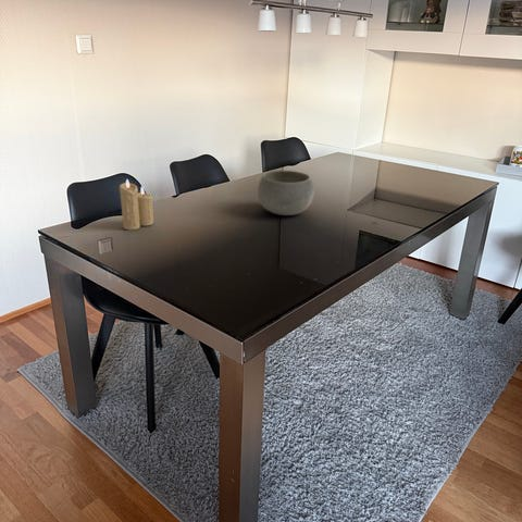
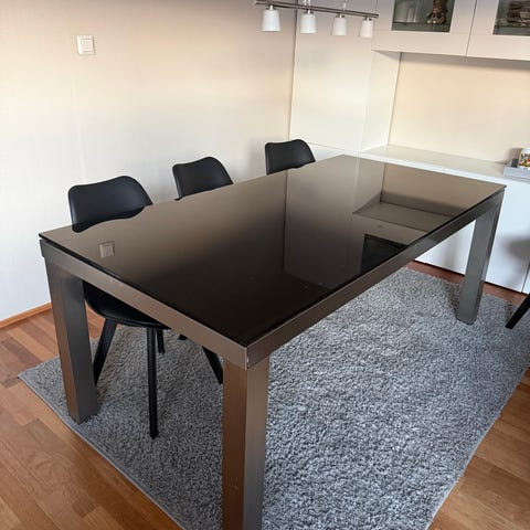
- bowl (285, 194)
- candle (136, 201)
